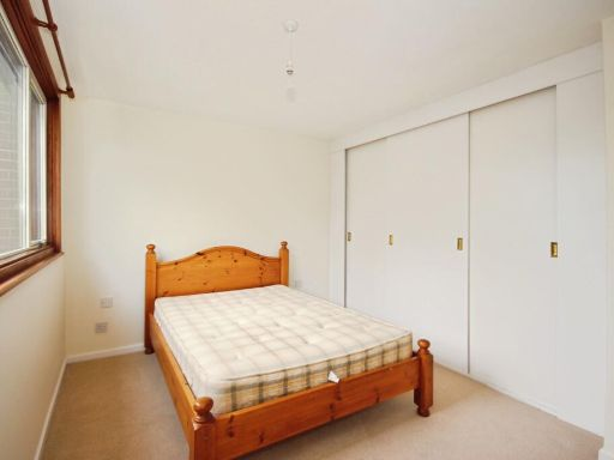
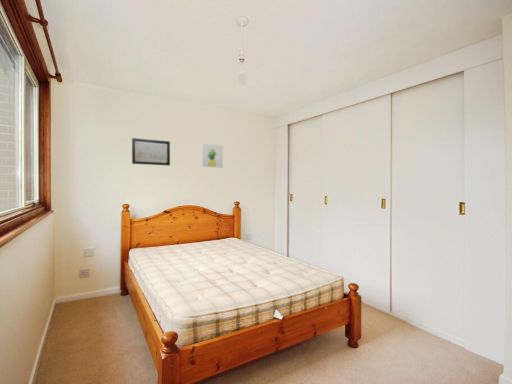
+ wall art (212, 156)
+ wall art (151, 152)
